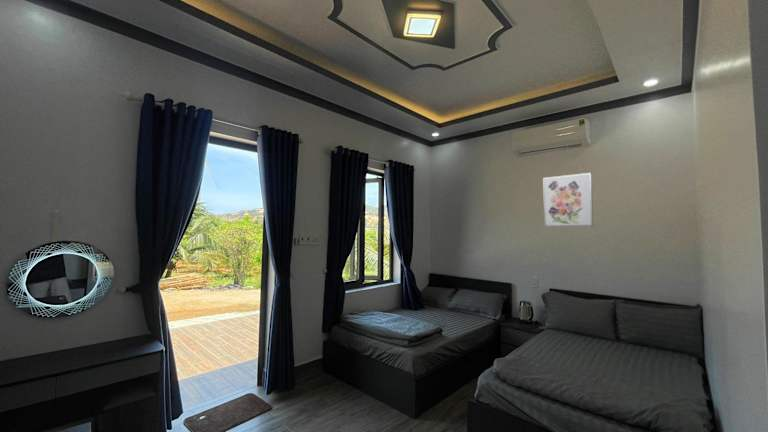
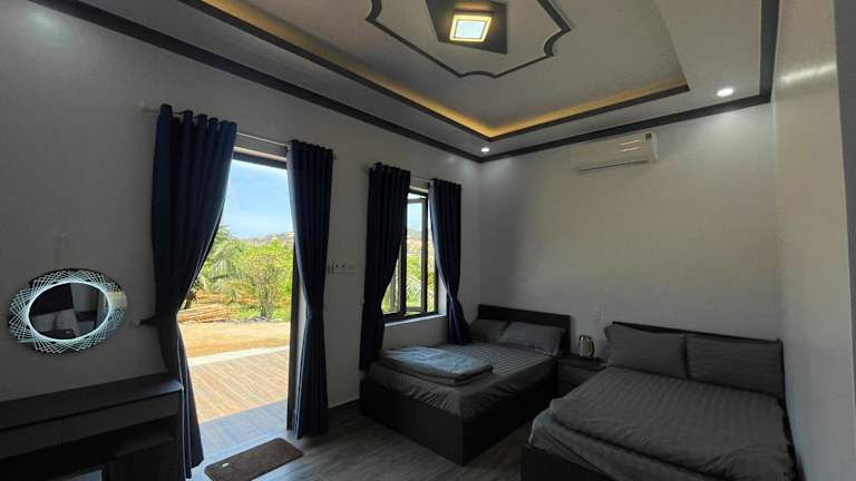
- wall art (567, 201)
